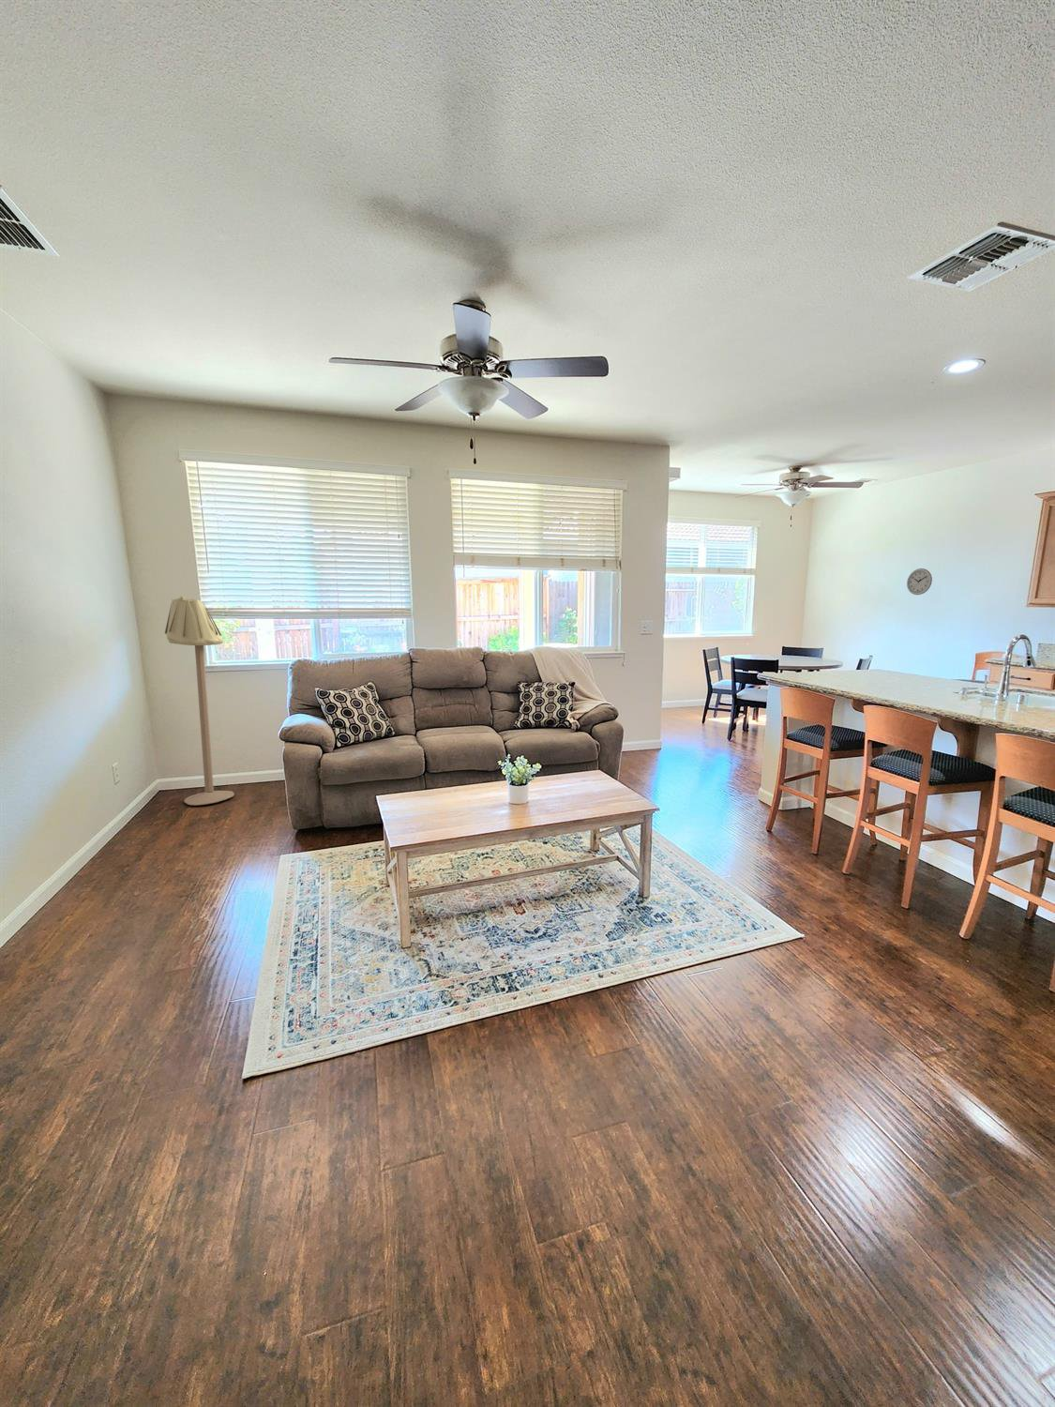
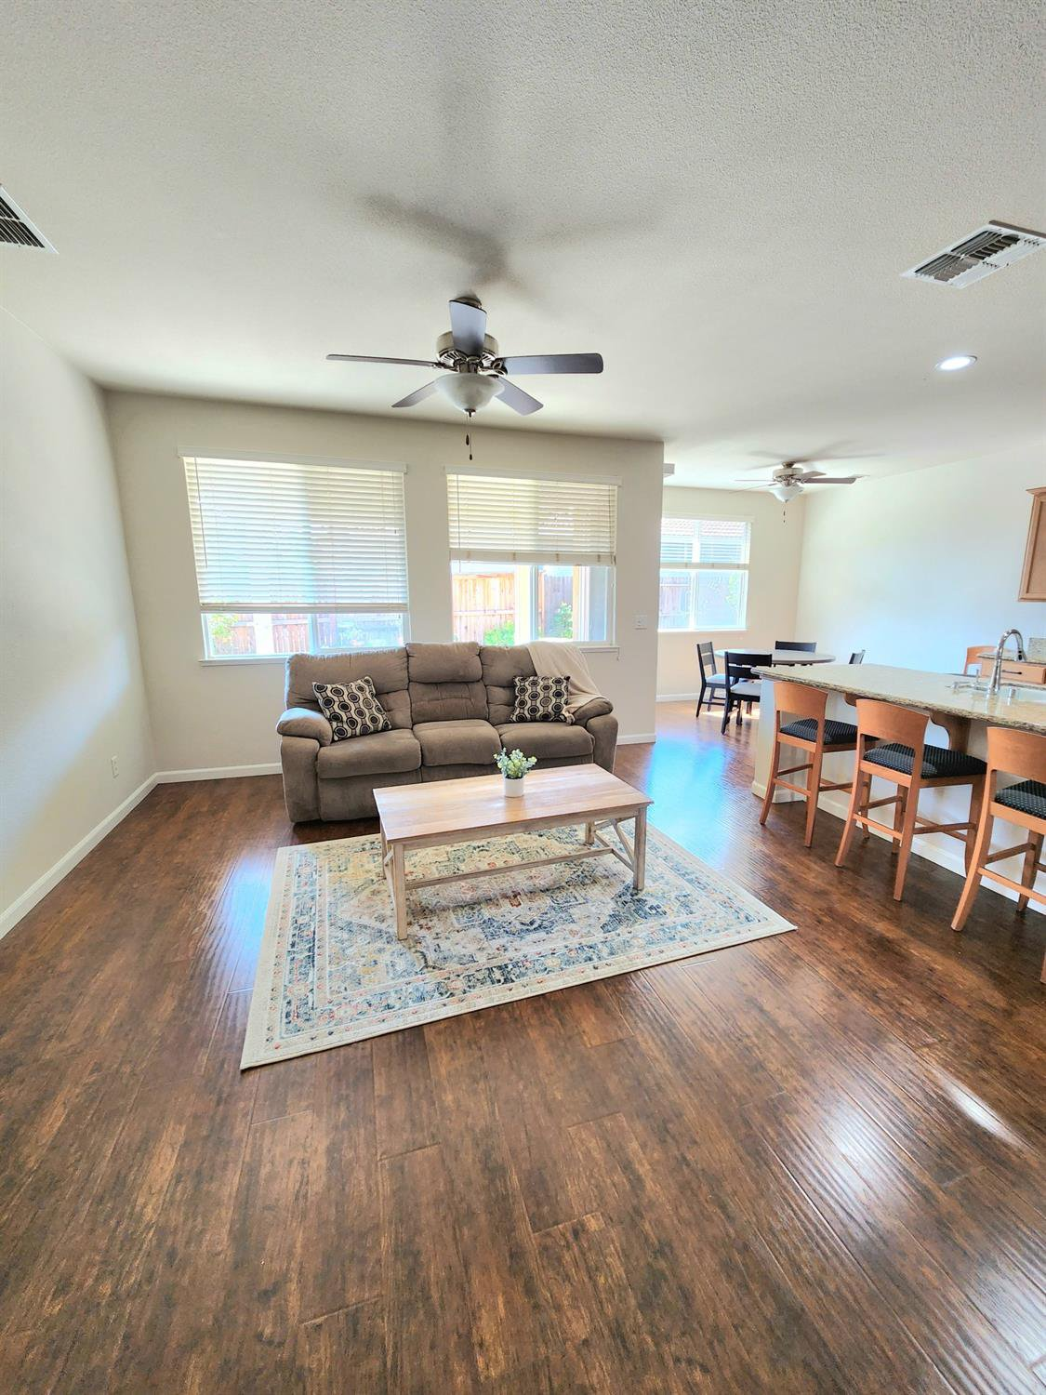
- wall clock (918, 582)
- floor lamp (202, 698)
